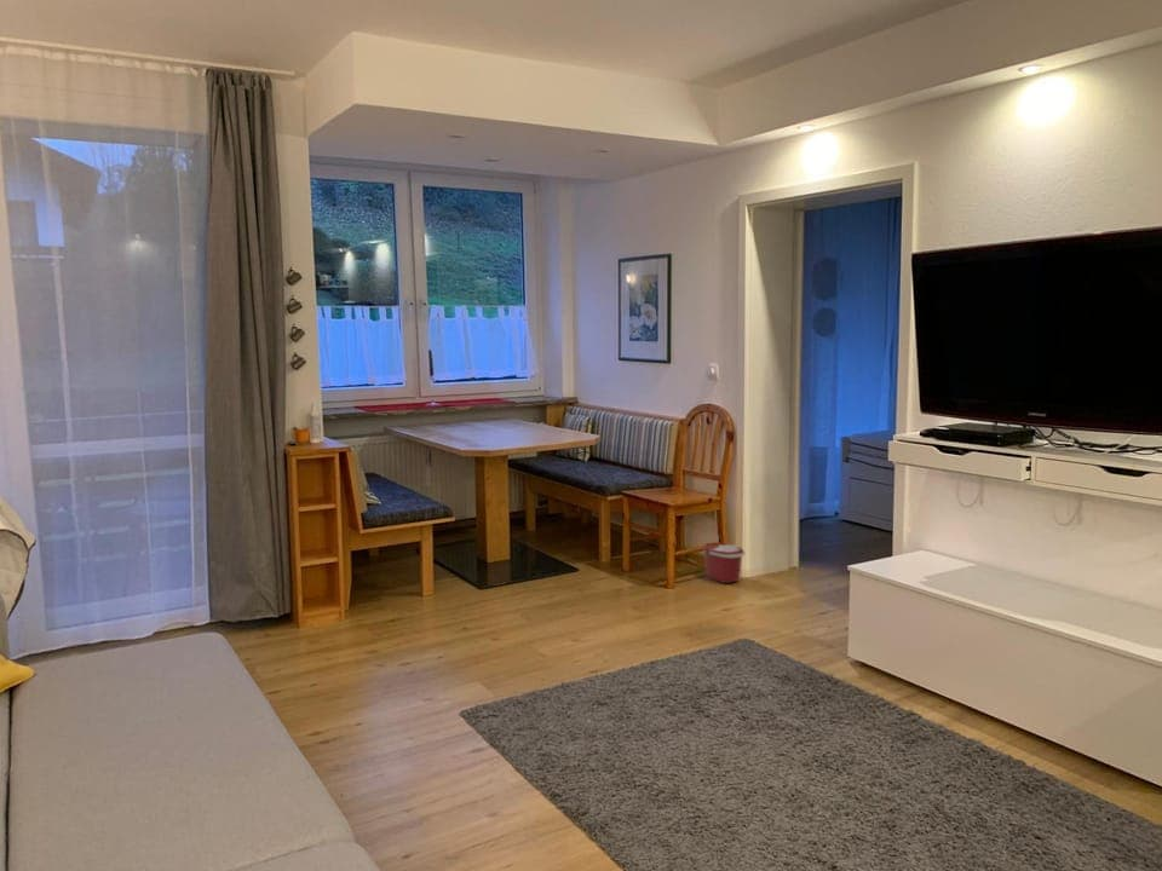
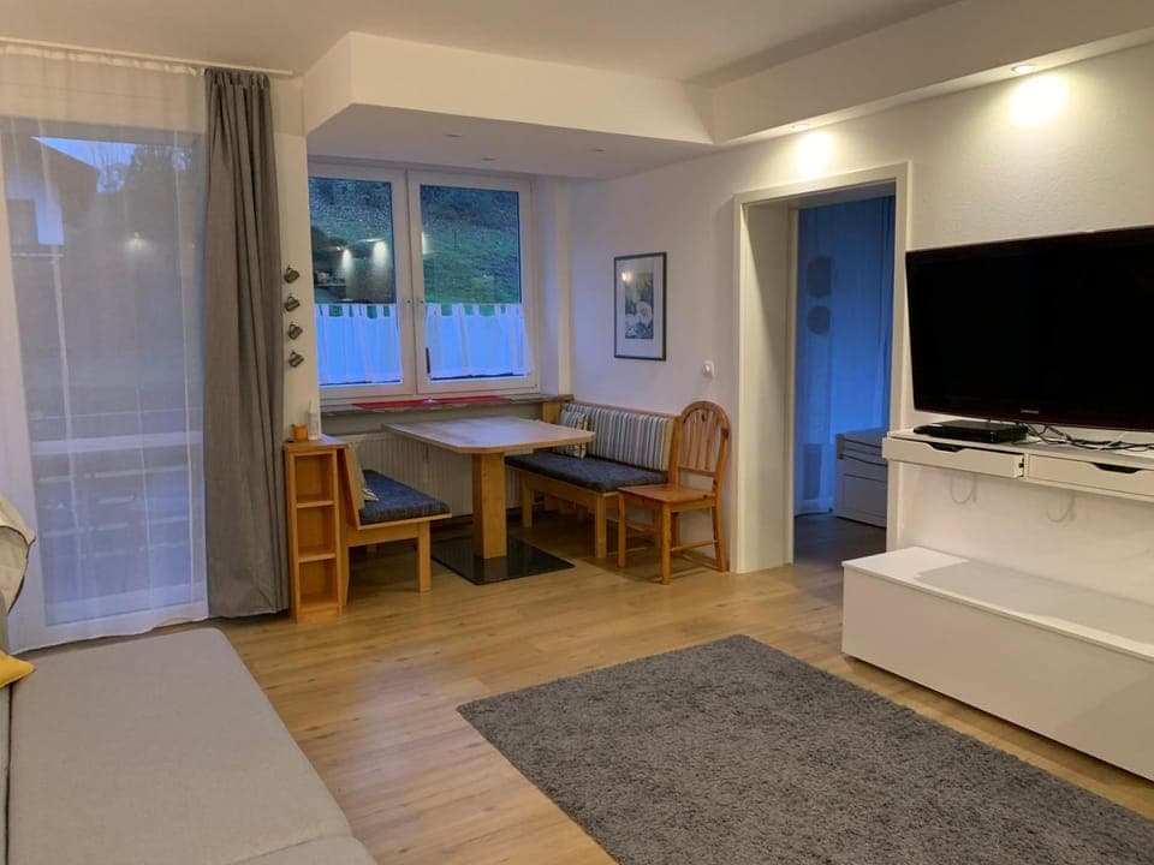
- bucket (721, 560)
